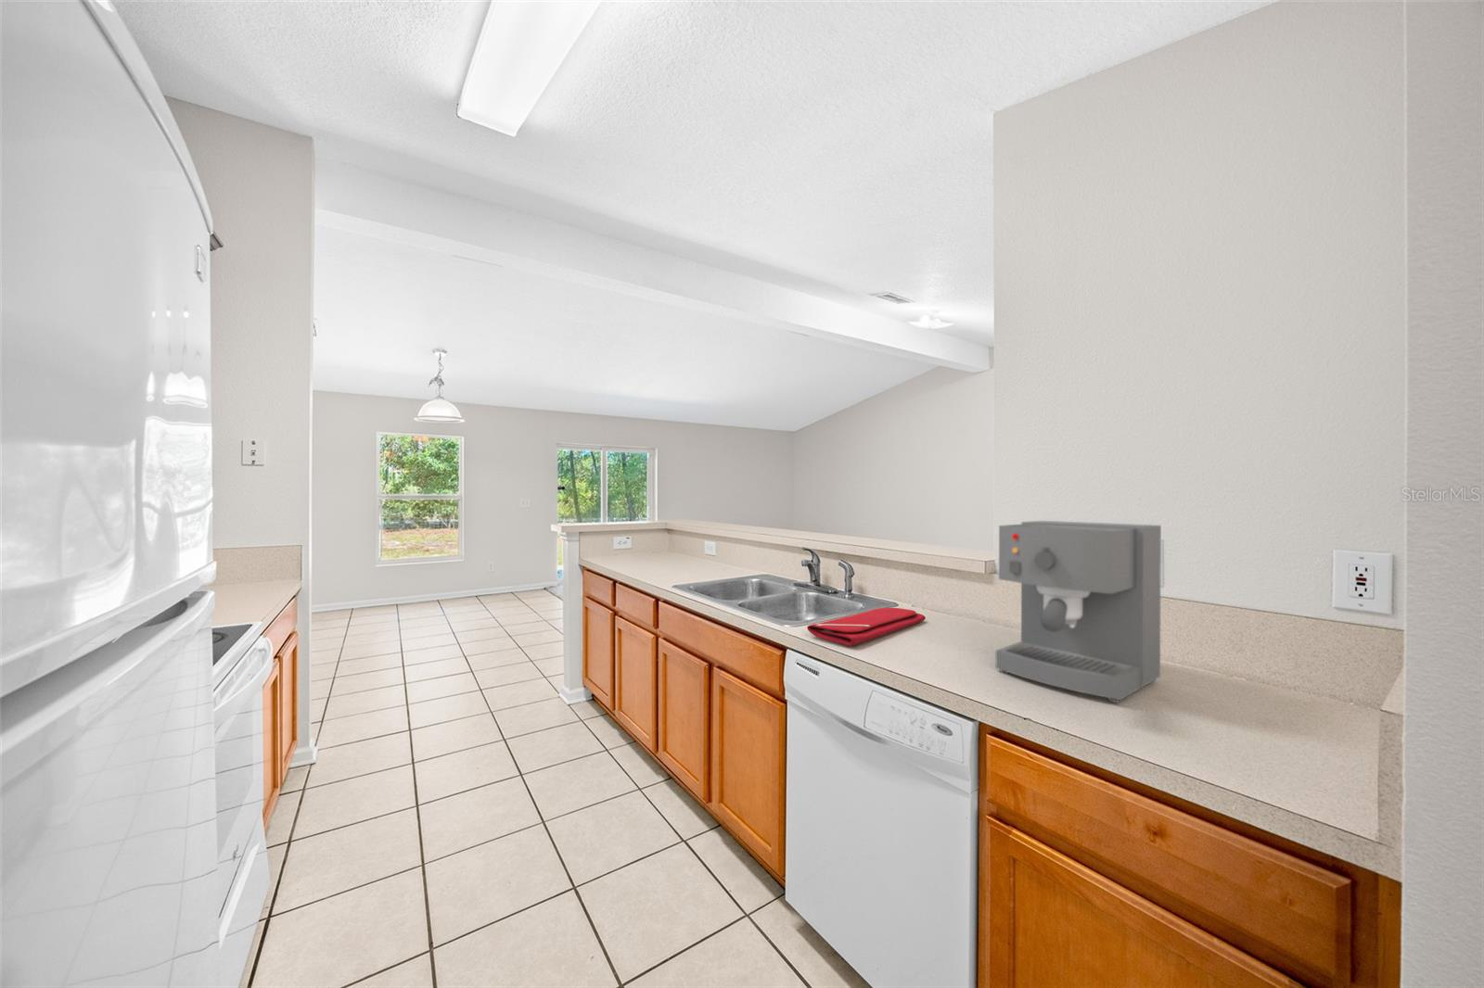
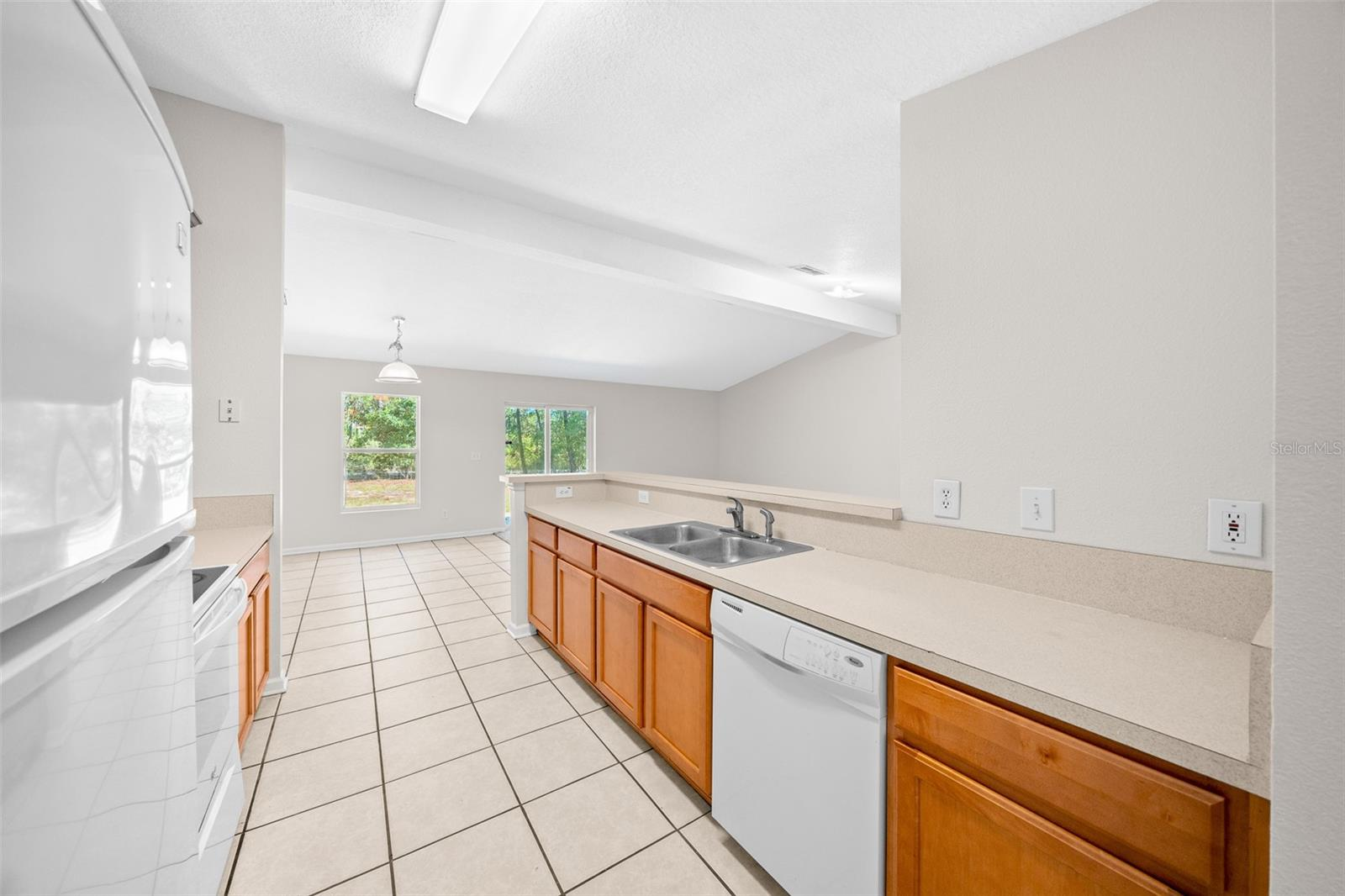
- dish drying mat (869, 622)
- coffee maker (1081, 602)
